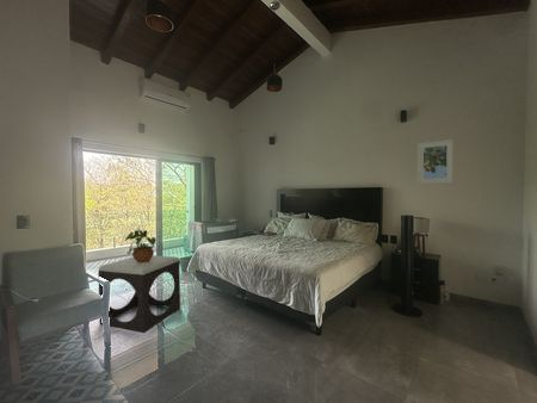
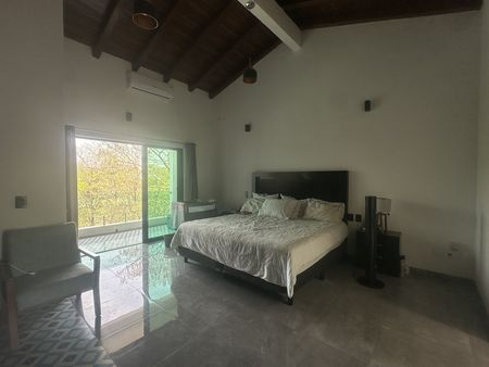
- footstool (141, 287)
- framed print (434, 162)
- potted plant (141, 243)
